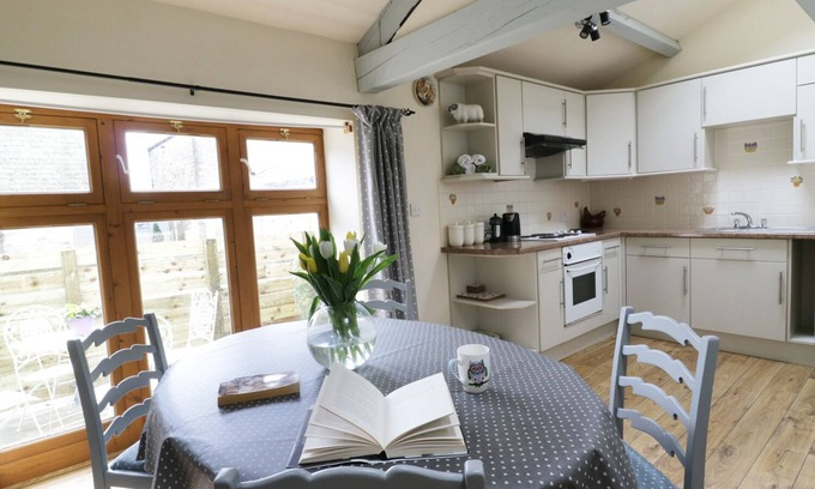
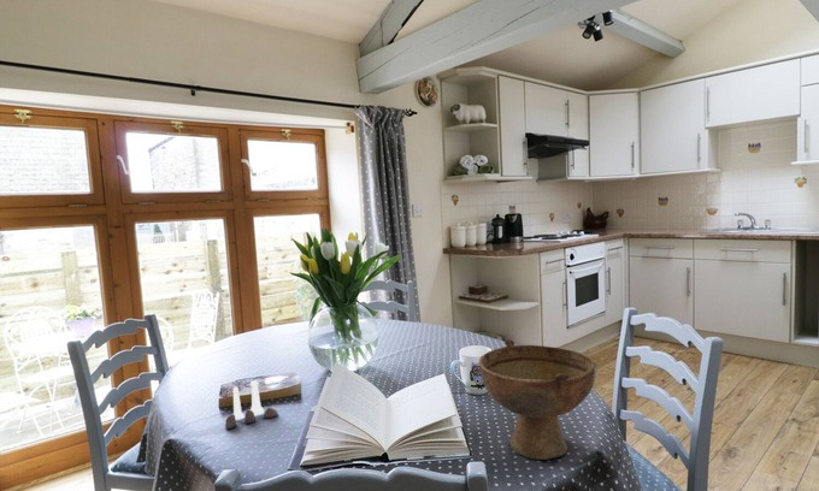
+ salt and pepper shaker set (252, 401)
+ bowl (537, 398)
